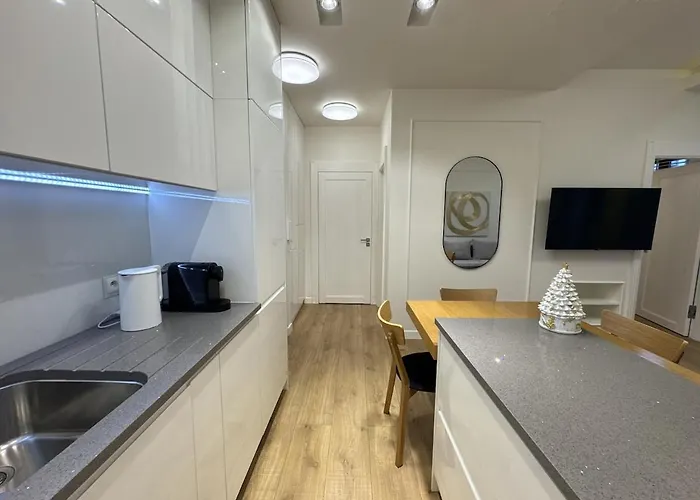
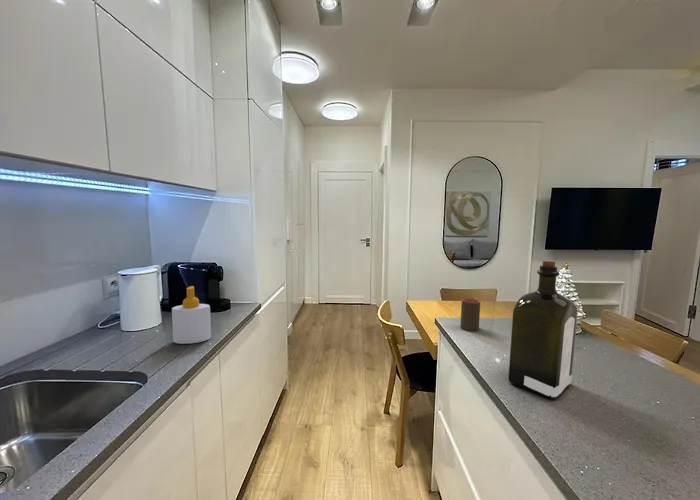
+ cup (470, 314)
+ liquor (544, 323)
+ soap bottle (191, 314)
